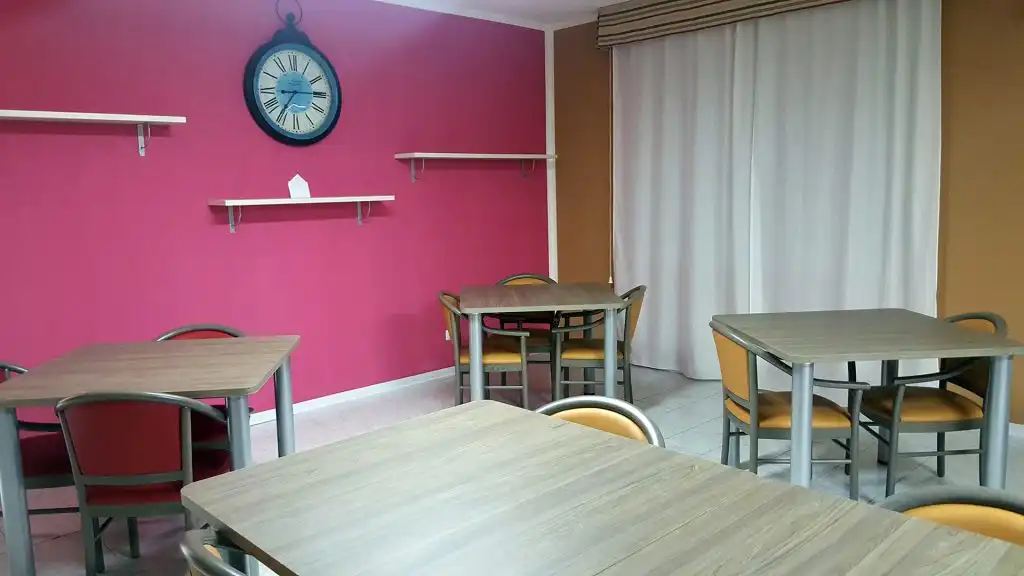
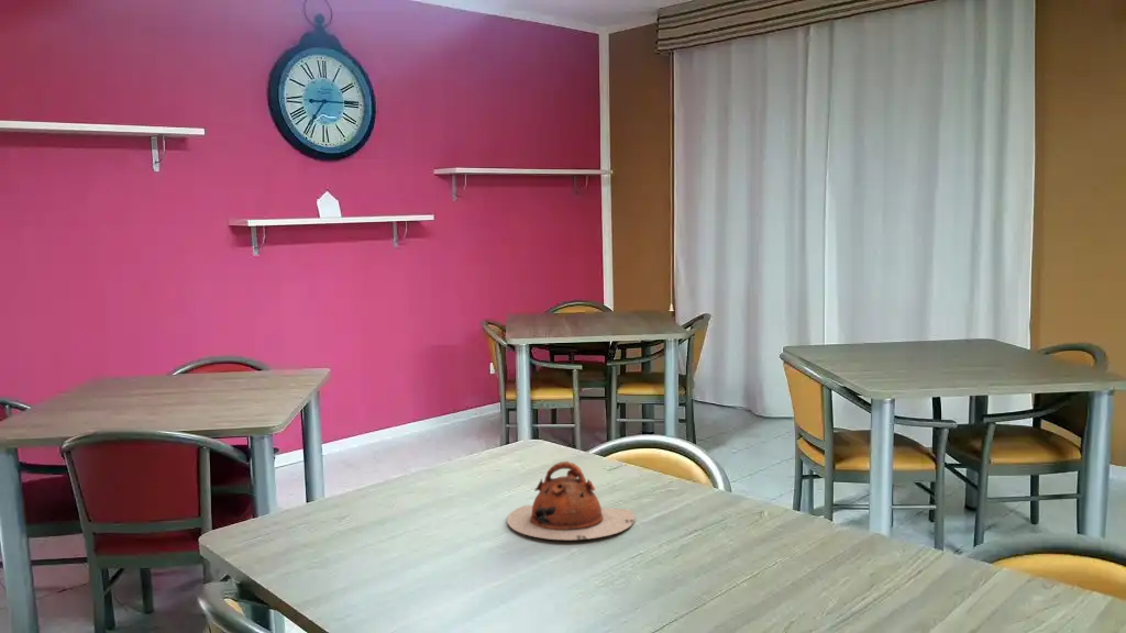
+ teapot (571, 489)
